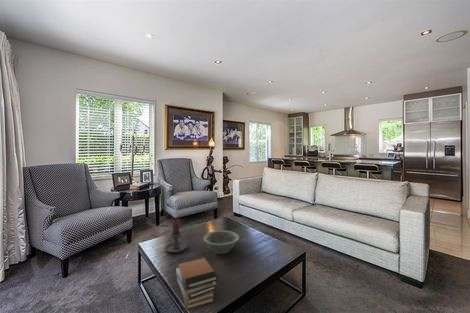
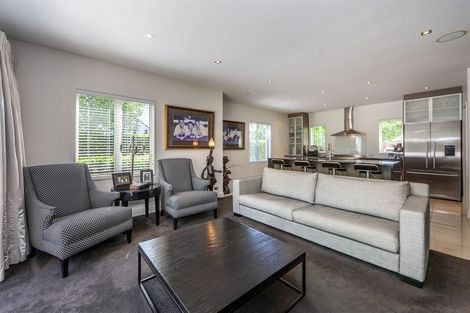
- book stack (195, 279)
- candle holder (175, 233)
- decorative bowl (221, 243)
